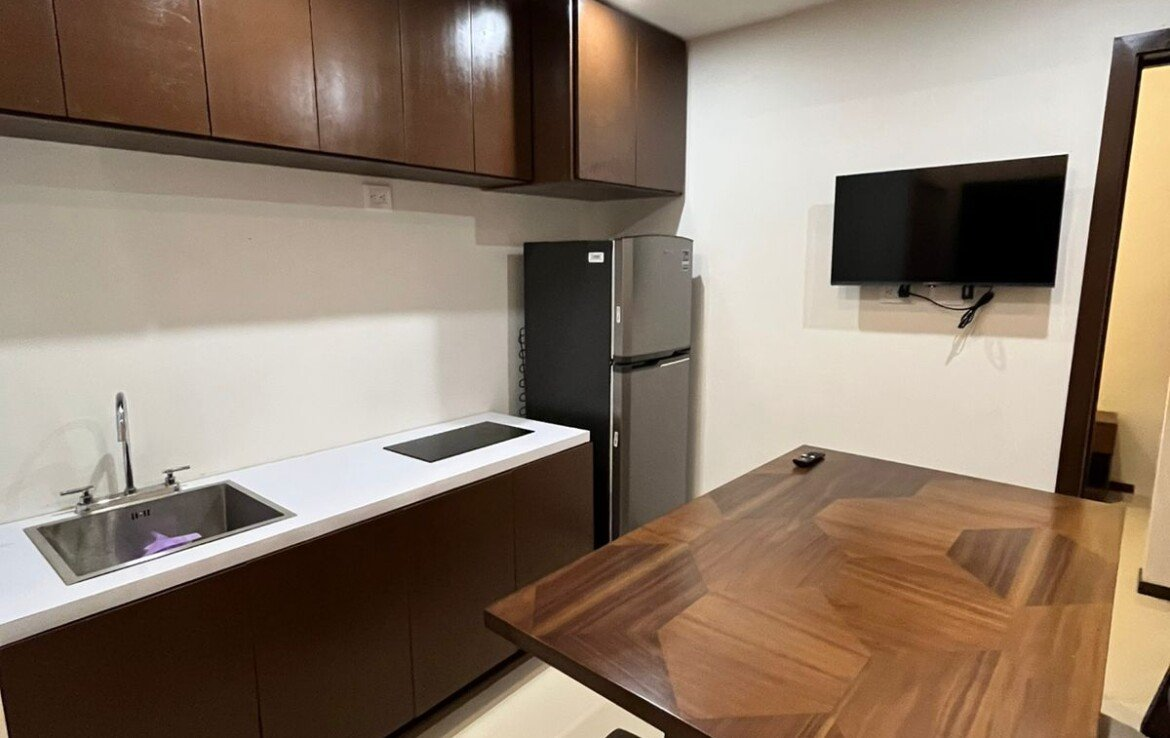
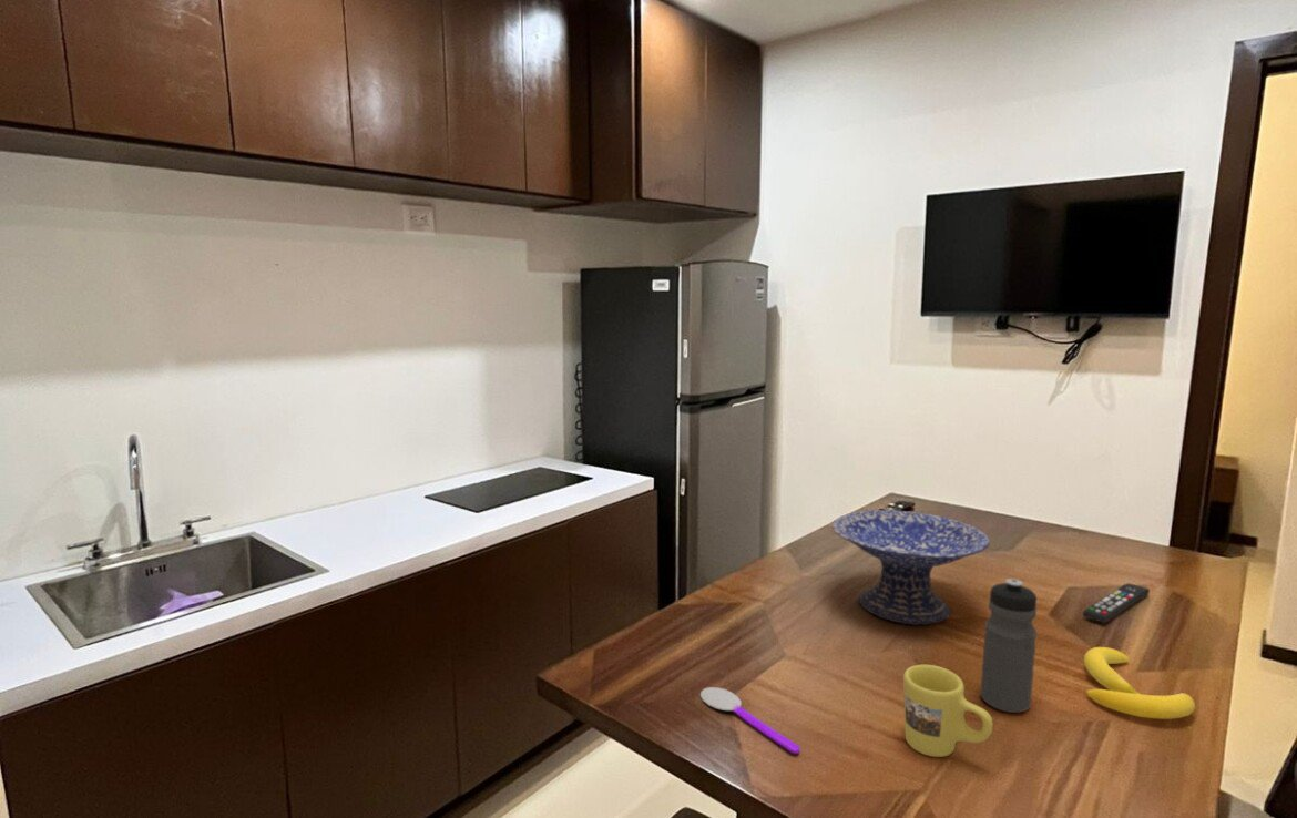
+ mug (946, 716)
+ banana (1130, 685)
+ spoon (747, 715)
+ remote control (1117, 602)
+ water bottle (1009, 642)
+ decorative bowl (906, 566)
